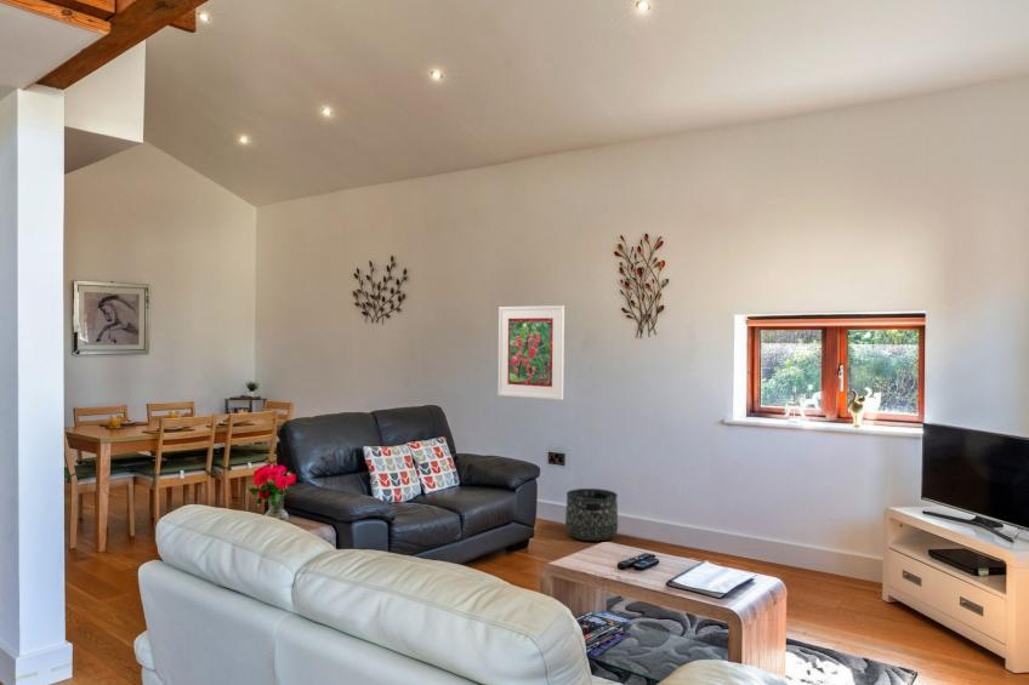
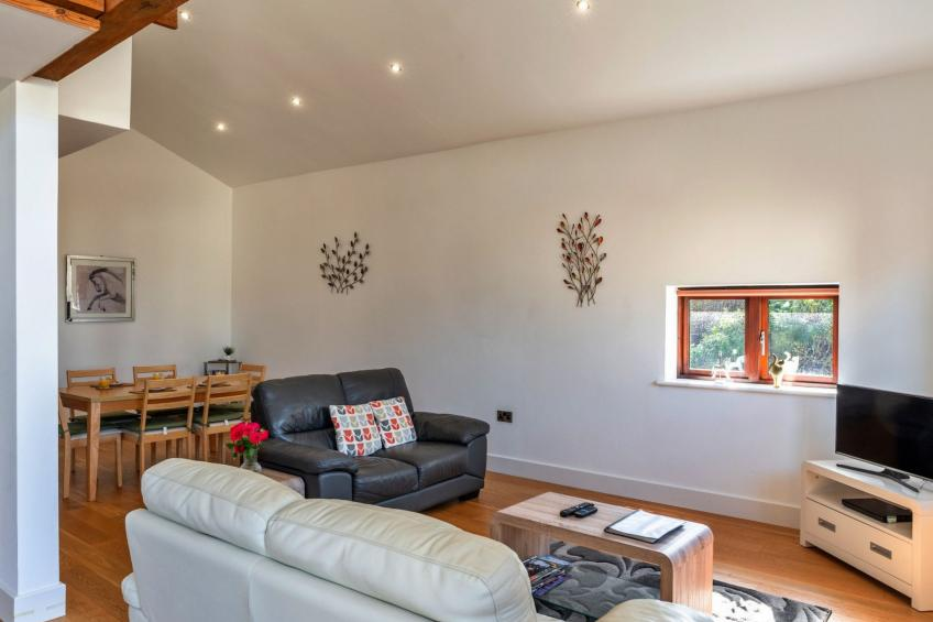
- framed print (529, 352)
- basket (591, 514)
